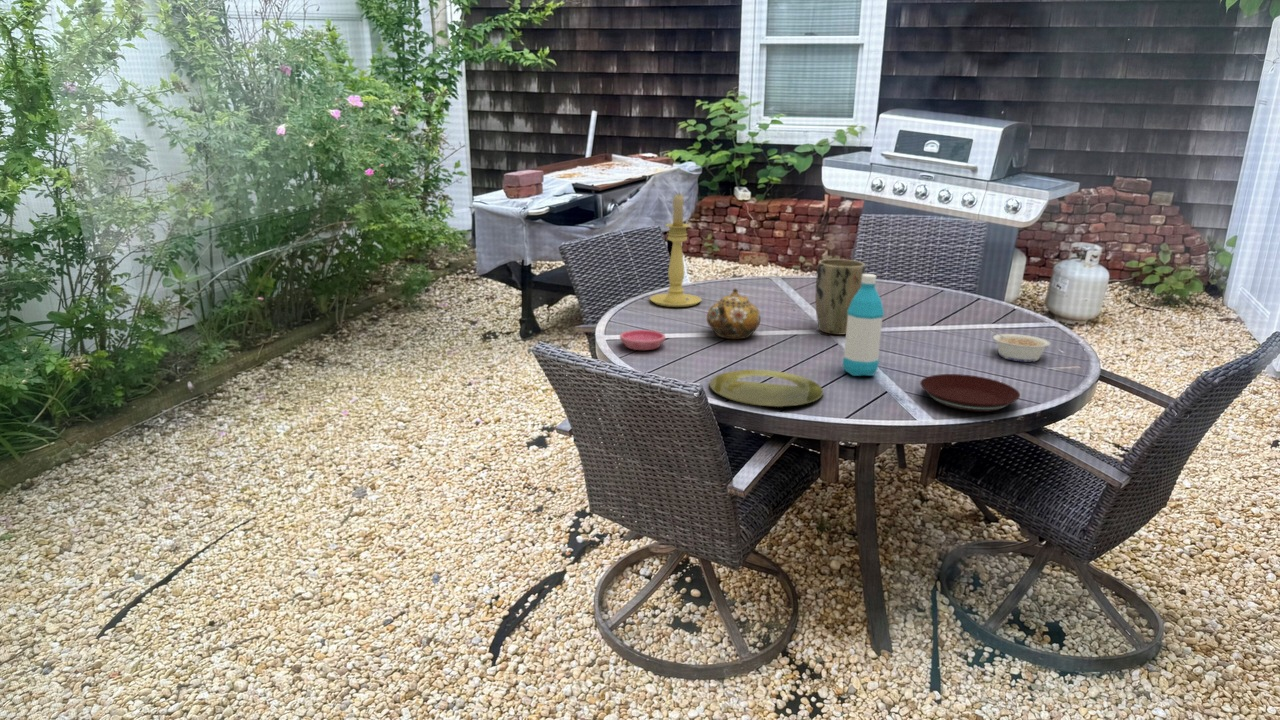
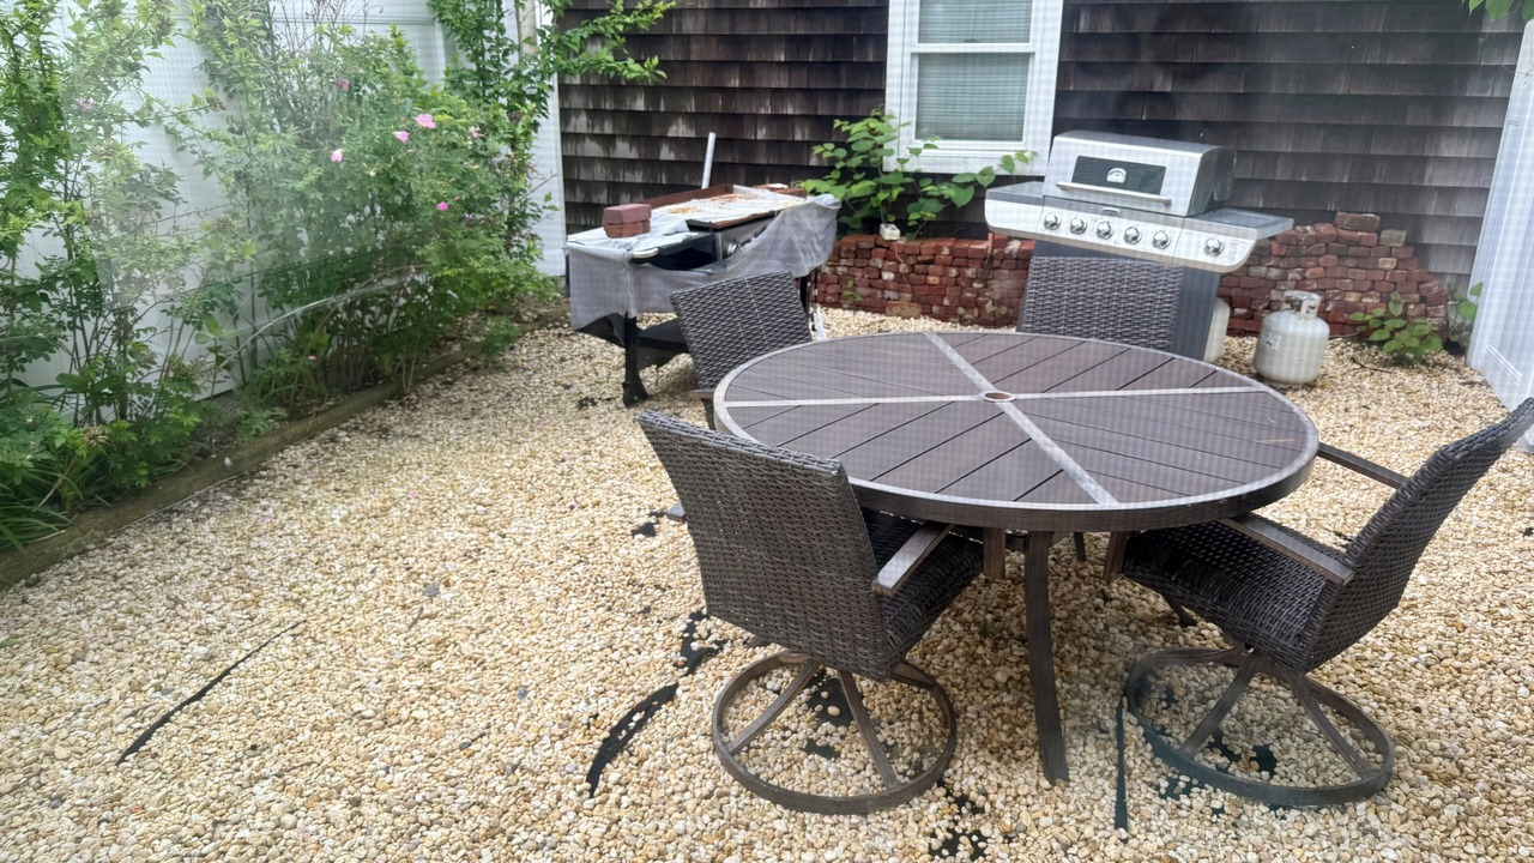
- plate (765, 387)
- plate (968, 394)
- saucer (642, 340)
- plant pot (838, 296)
- water bottle (864, 325)
- teapot (733, 312)
- candle holder (677, 248)
- legume (1018, 346)
